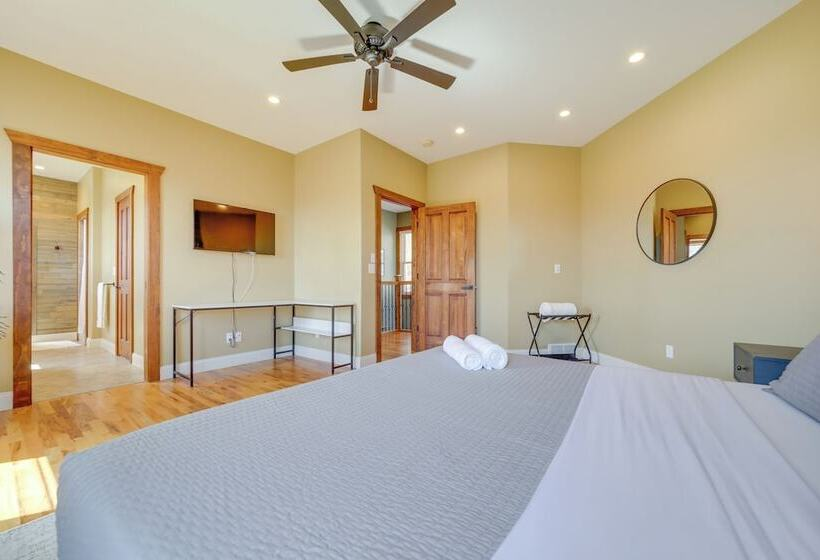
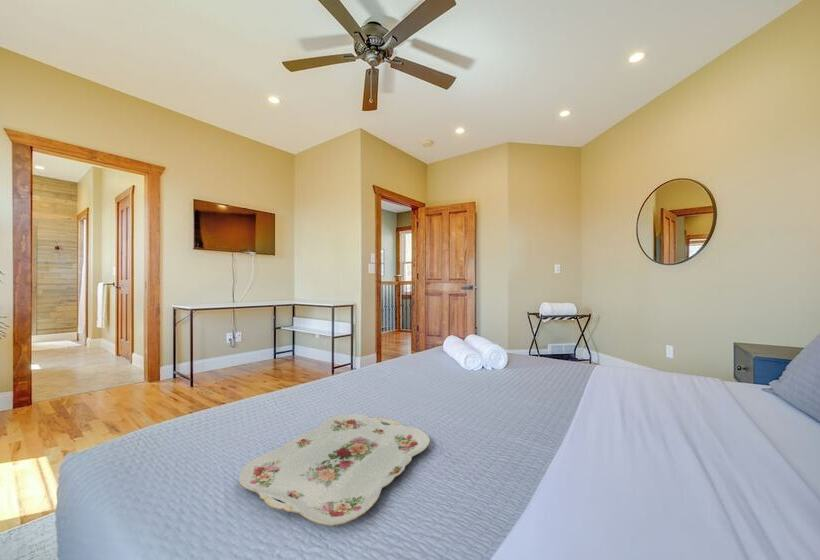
+ serving tray (344, 455)
